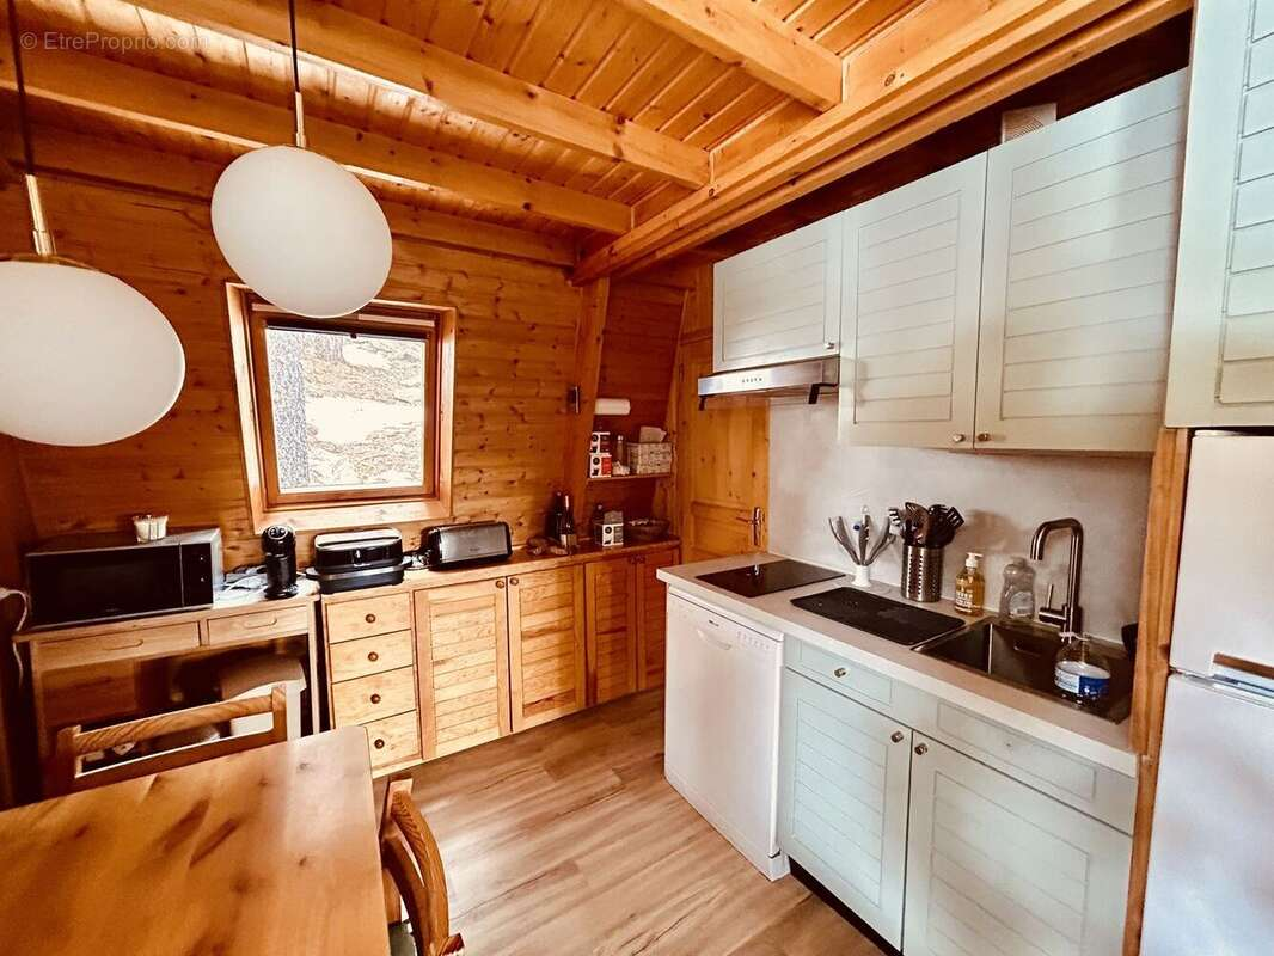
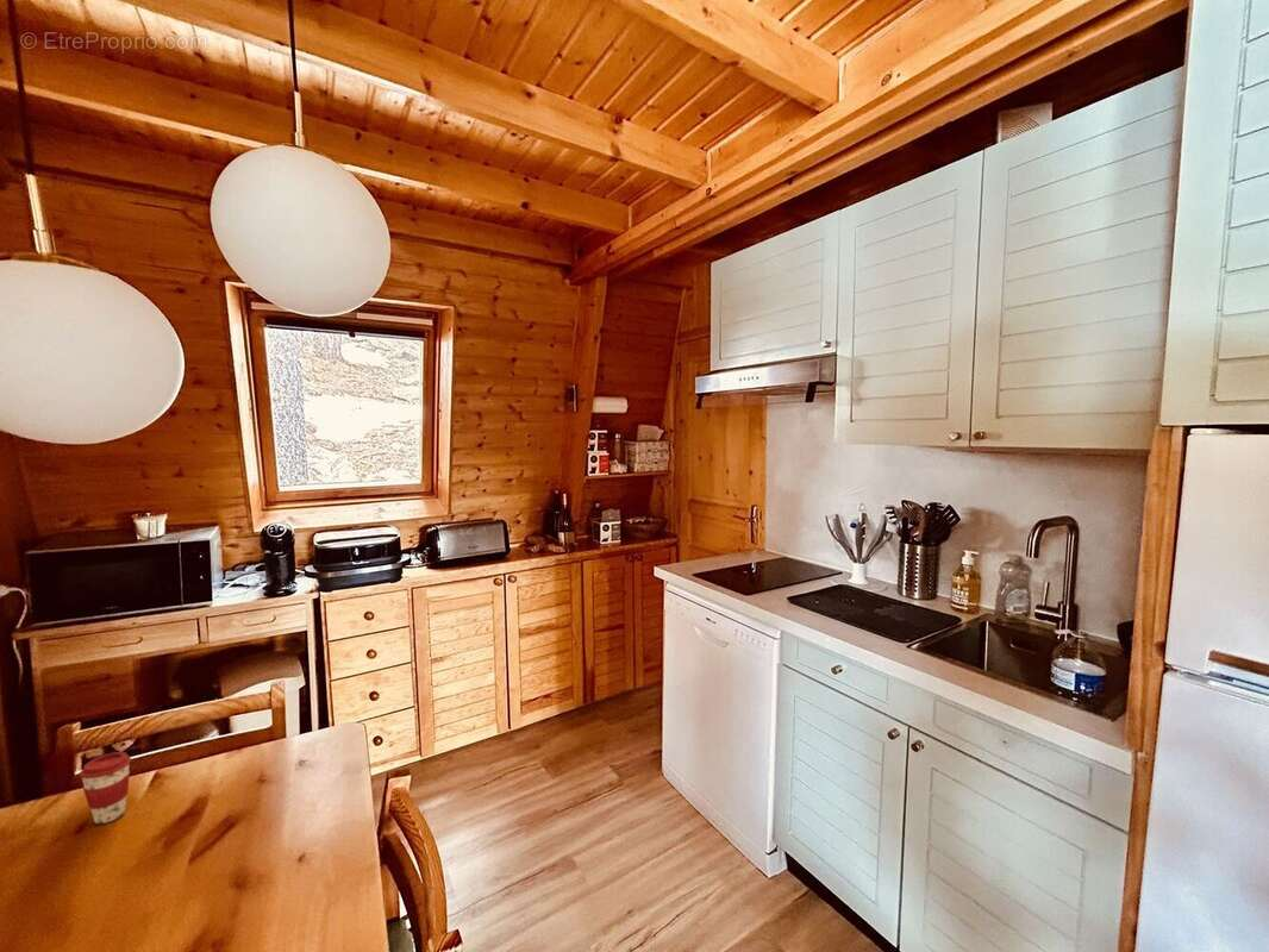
+ coffee cup (107, 788)
